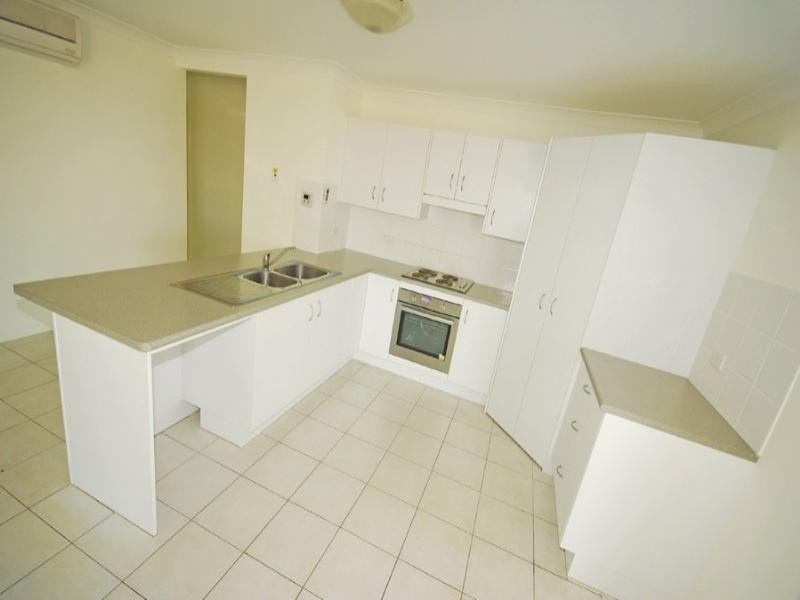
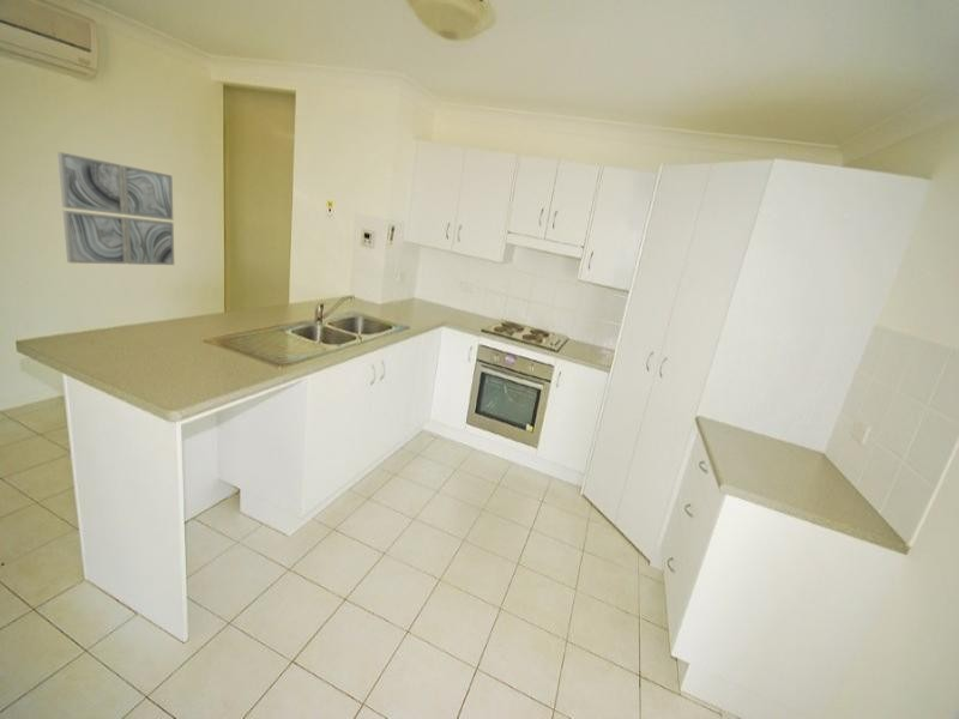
+ wall art (123, 217)
